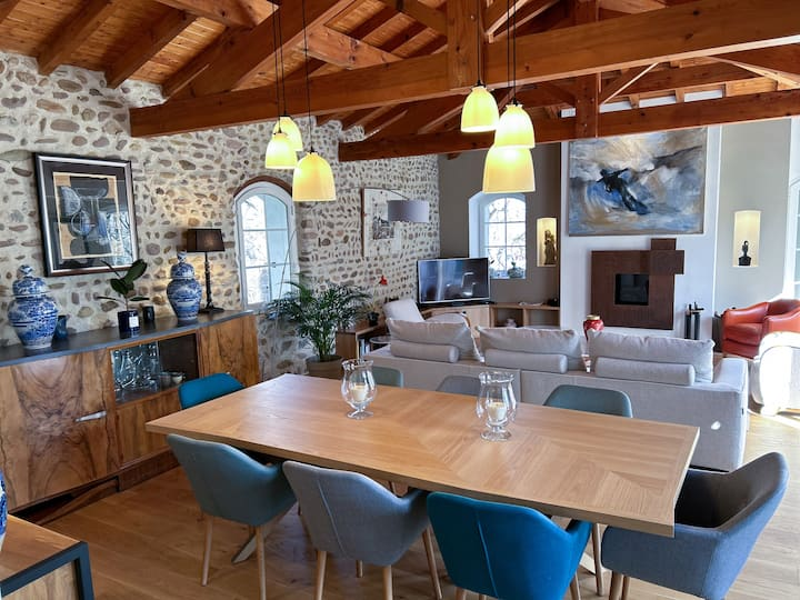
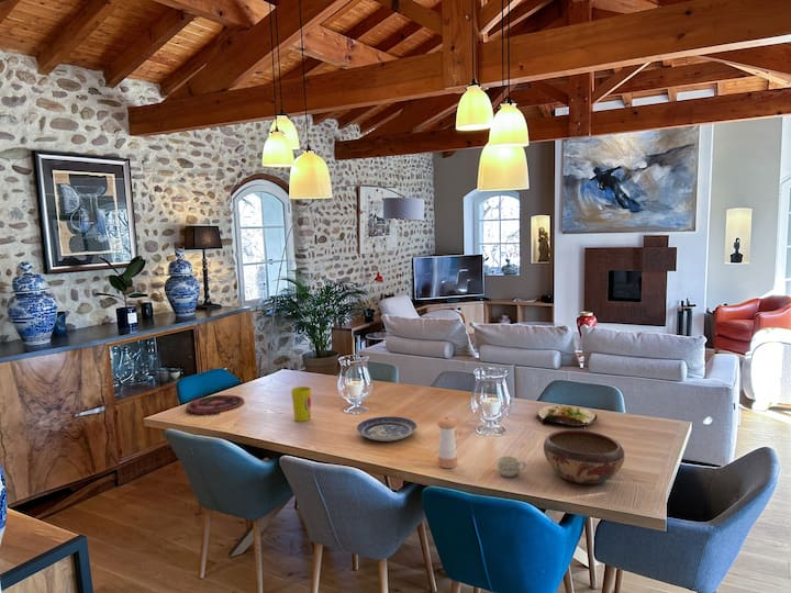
+ pepper shaker (447, 440)
+ plate (387, 430)
+ plate (215, 403)
+ salad plate (566, 413)
+ cup (301, 403)
+ decorative bowl (582, 458)
+ cup (511, 467)
